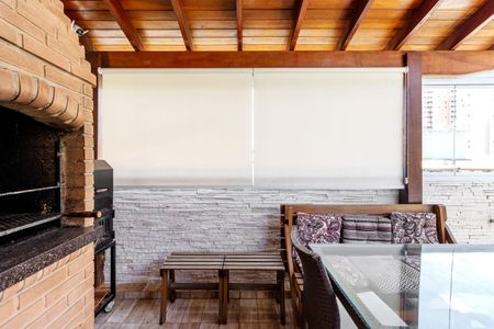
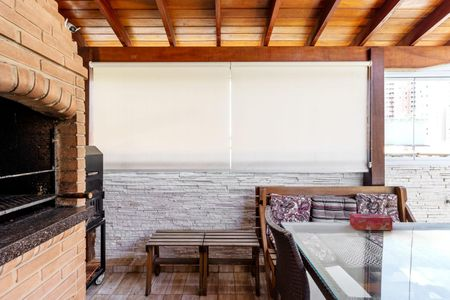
+ tissue box (370, 221)
